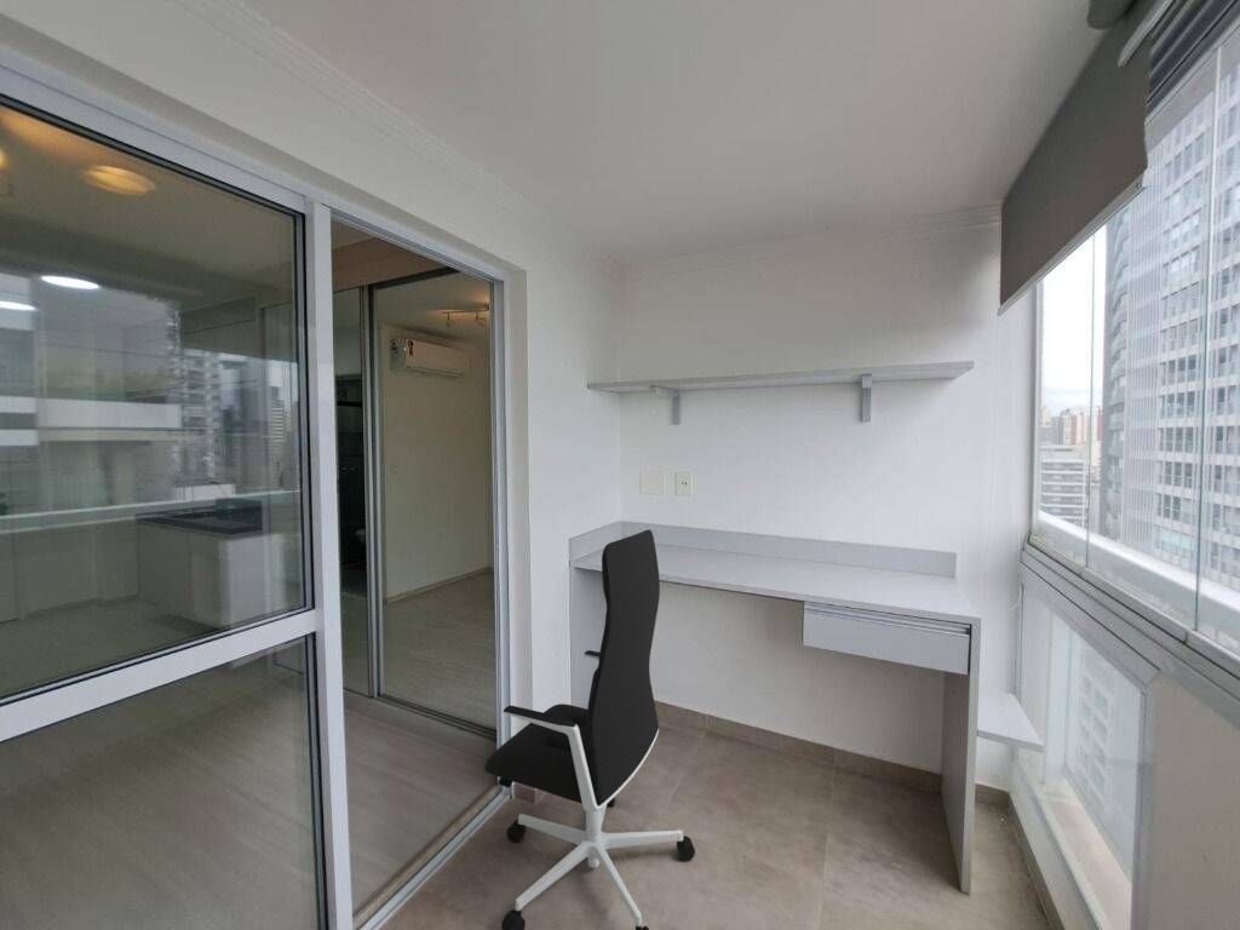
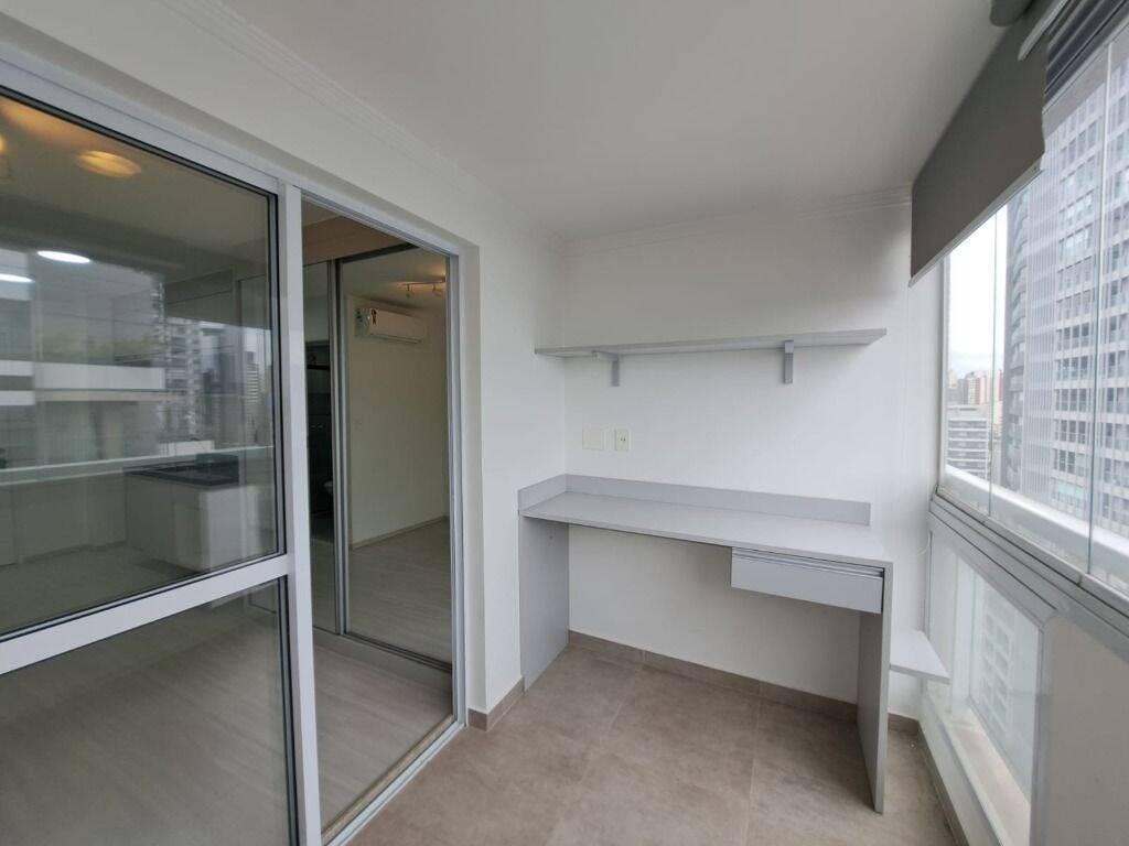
- office chair (589, 700)
